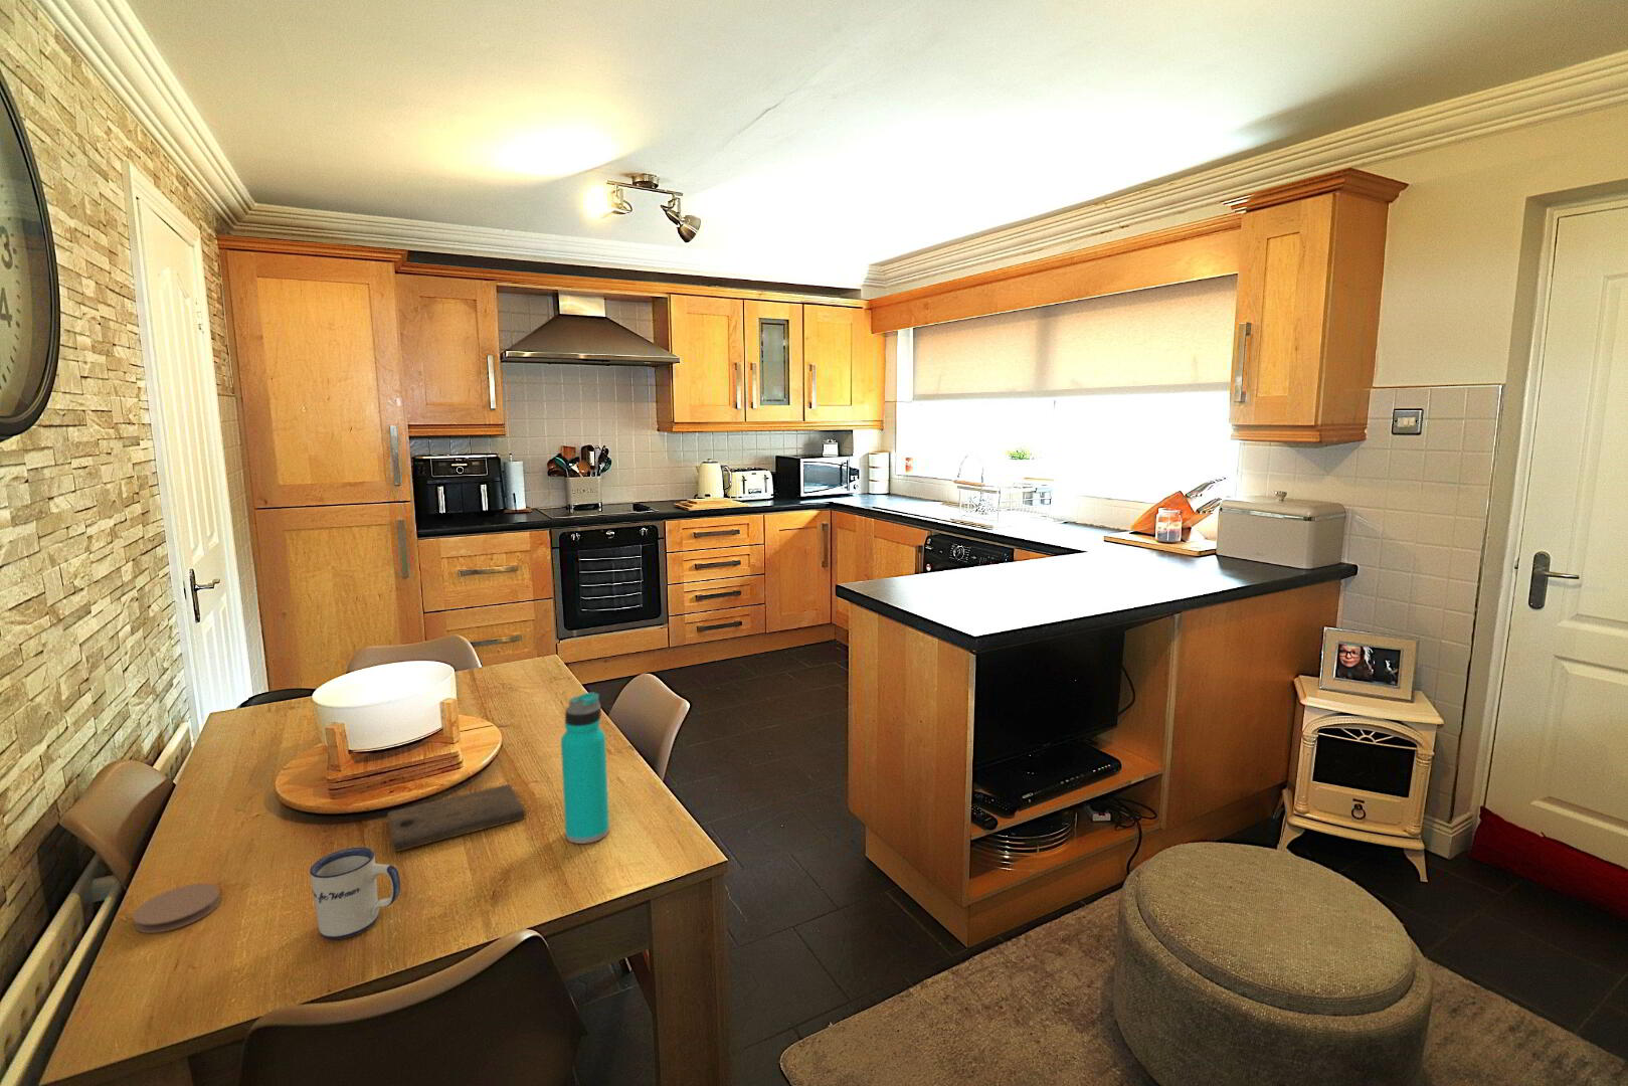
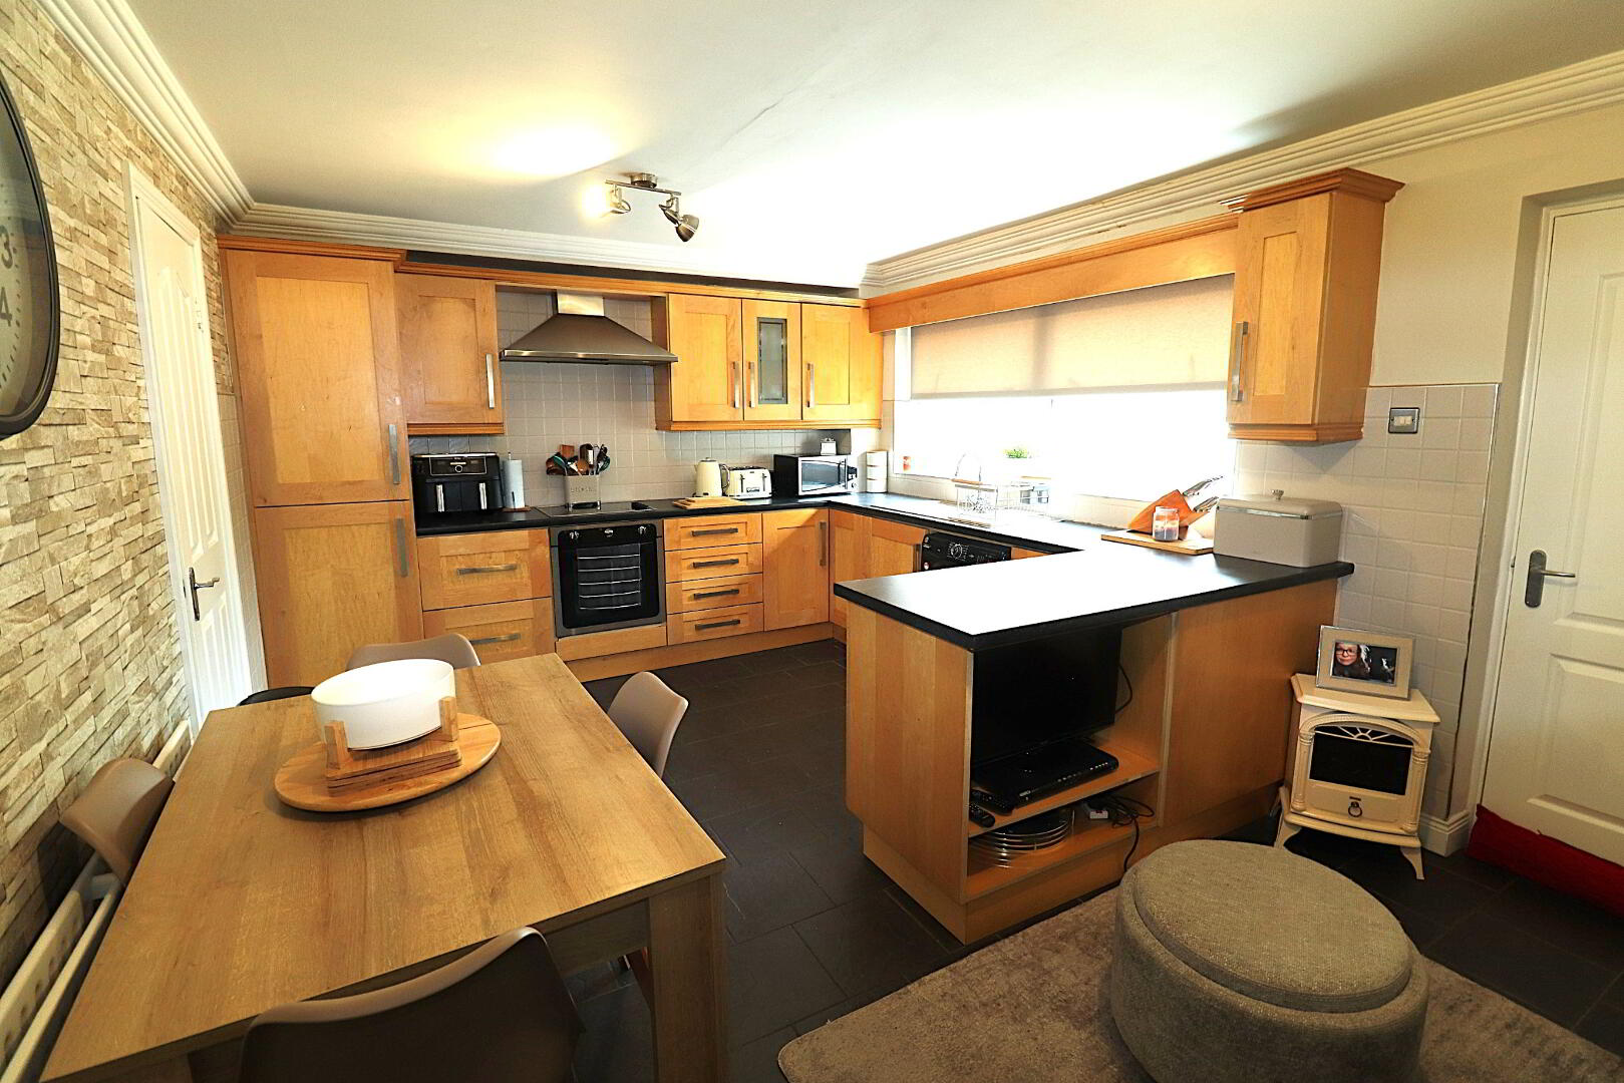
- water bottle (584, 765)
- cutting board (457, 814)
- coaster (177, 907)
- mug (356, 892)
